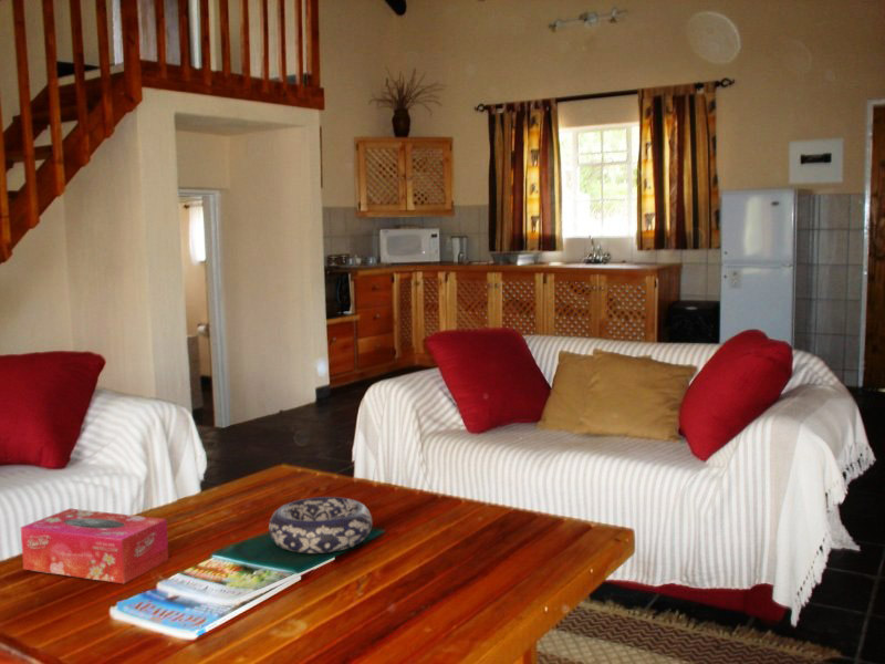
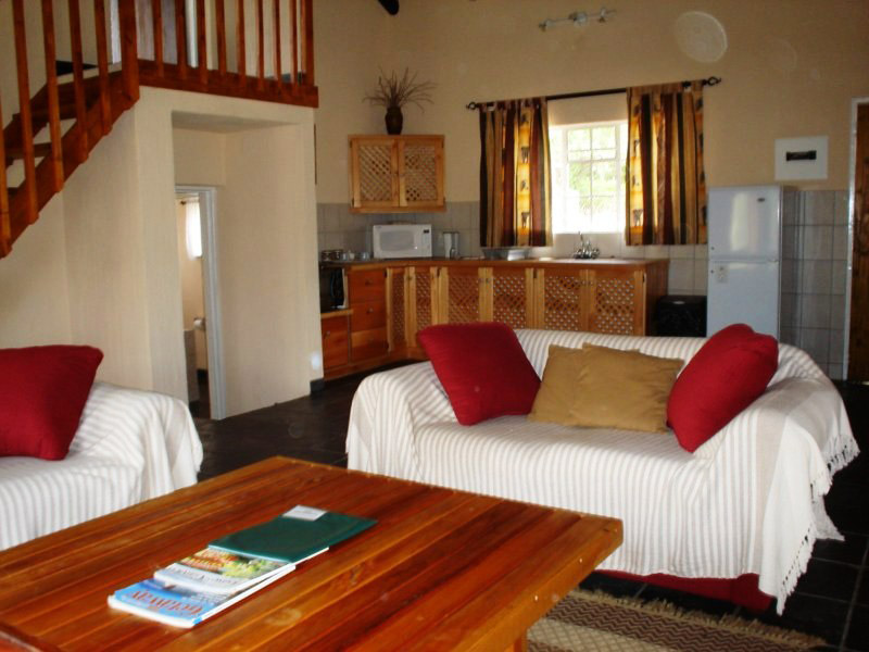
- tissue box (95, 543)
- decorative bowl (321, 525)
